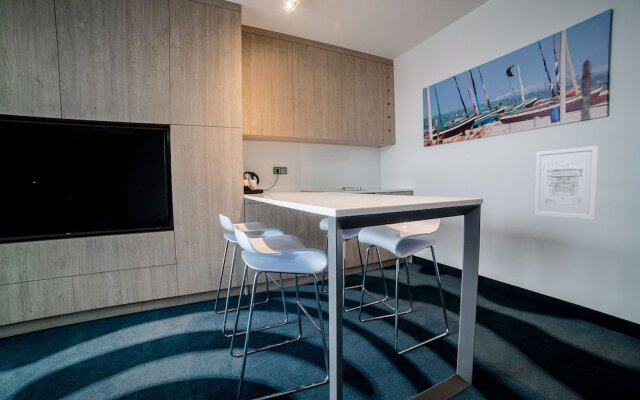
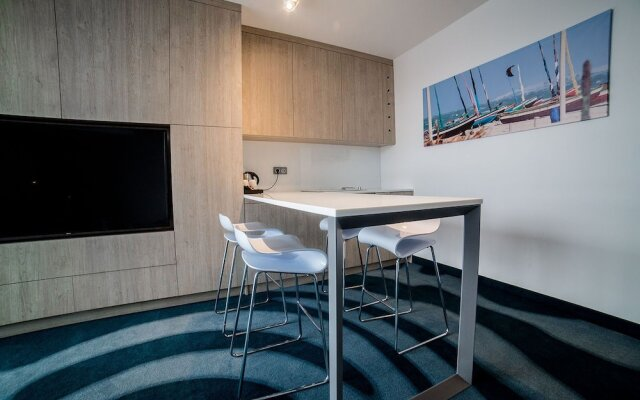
- wall art (563, 183)
